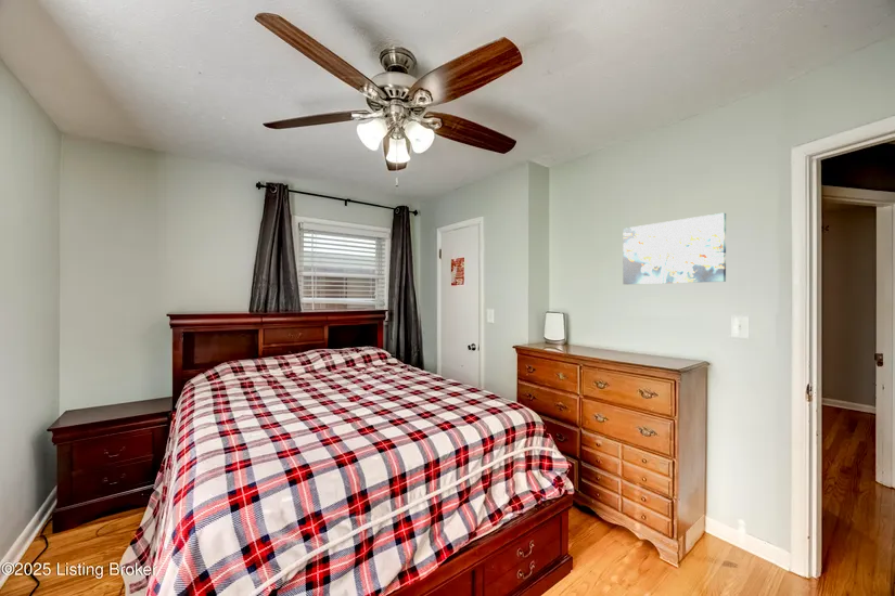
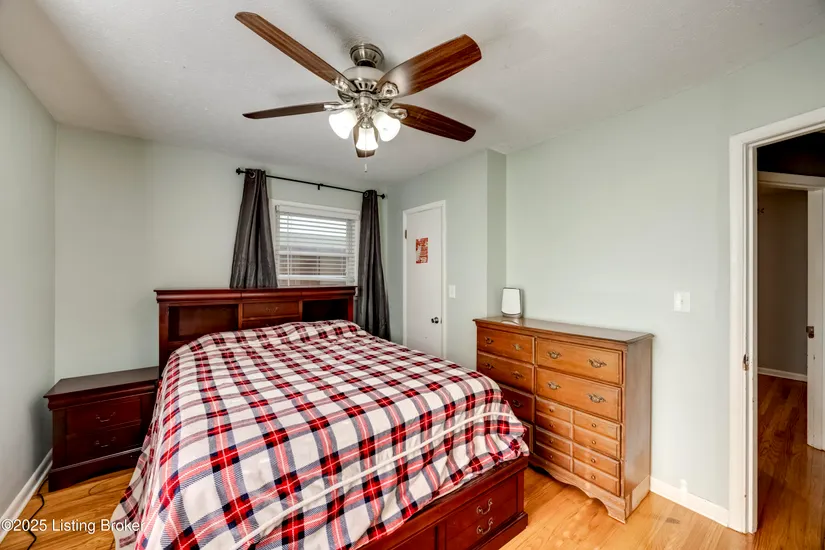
- wall art (669, 251)
